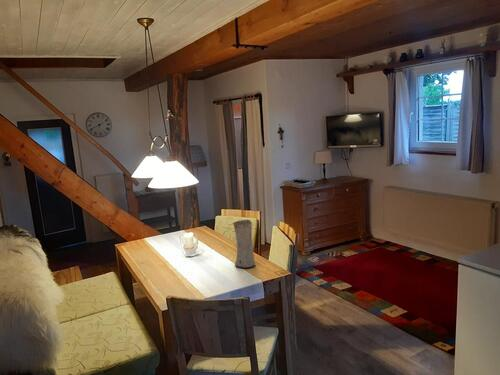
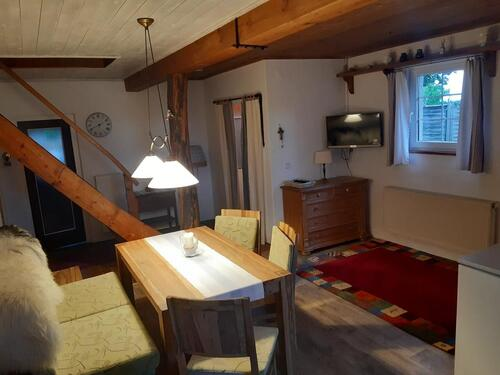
- vase (244, 243)
